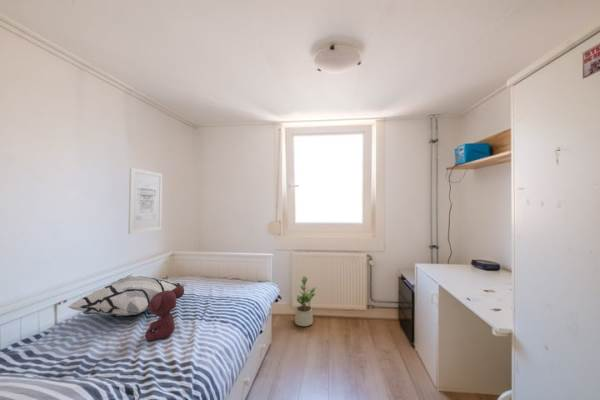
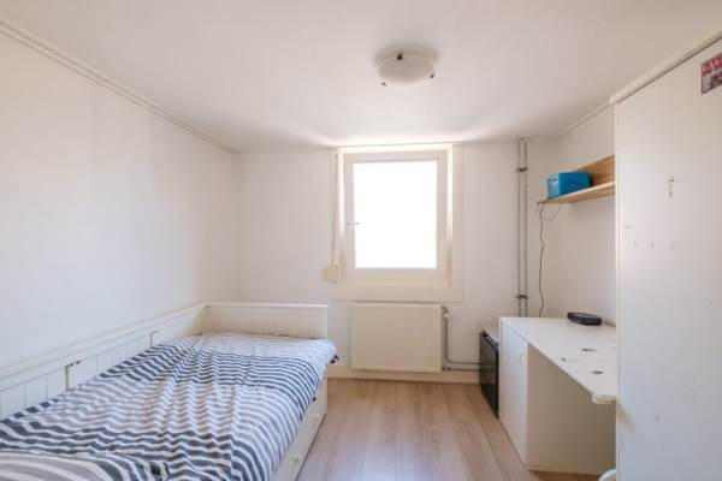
- wall art (146, 201)
- potted plant (305, 298)
- teddy bear (161, 313)
- decorative pillow (133, 294)
